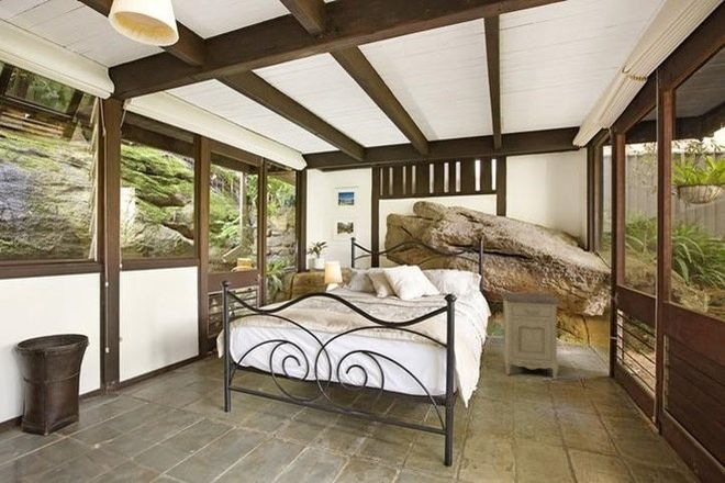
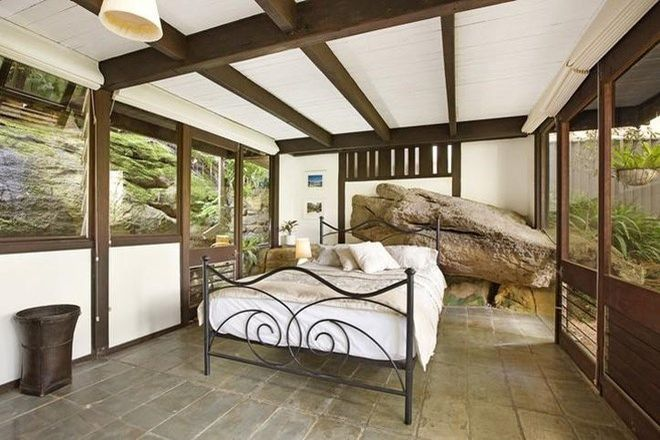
- nightstand (528, 334)
